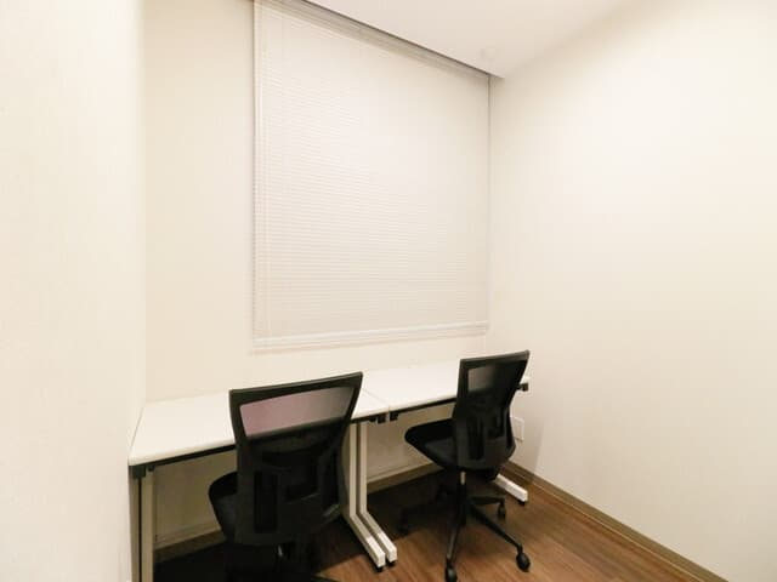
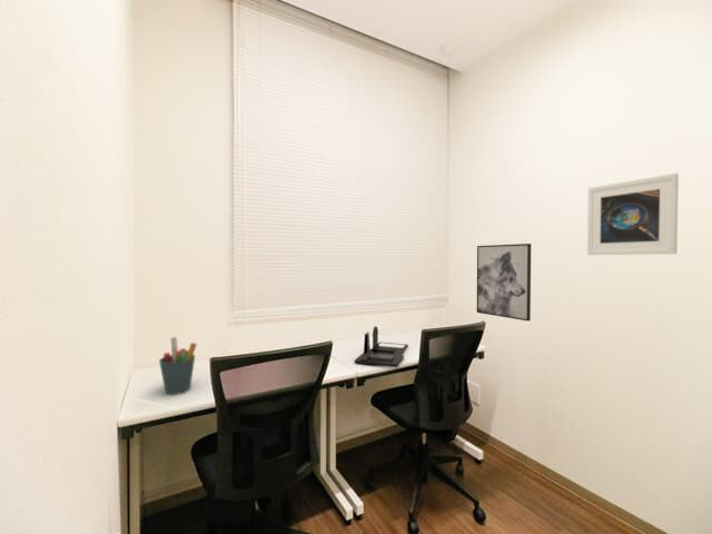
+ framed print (629, 217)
+ desk organizer (385, 343)
+ wall art (502, 280)
+ pen holder (178, 365)
